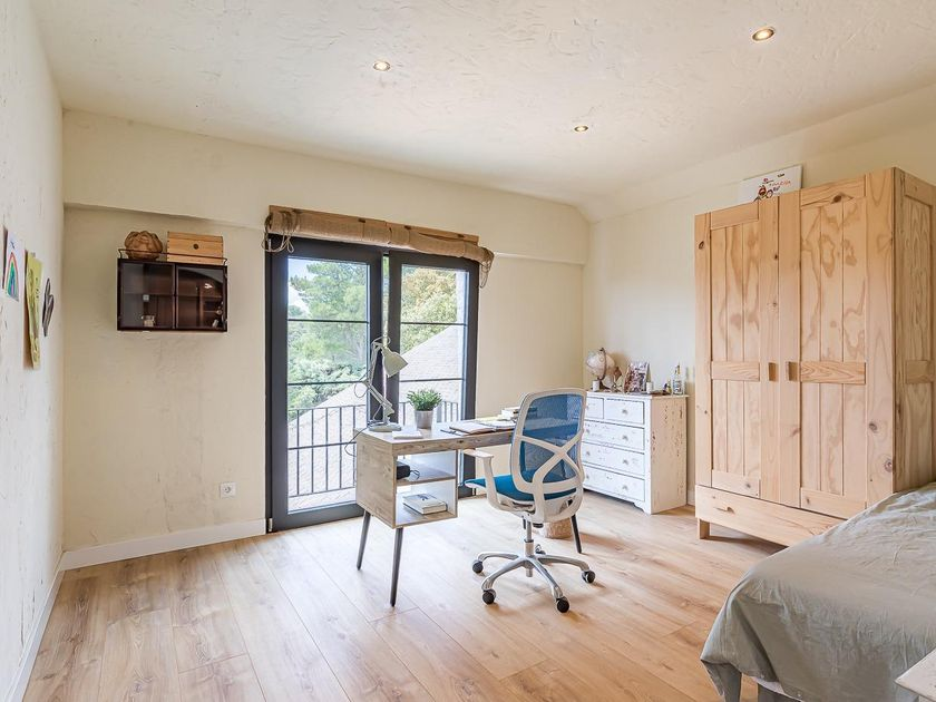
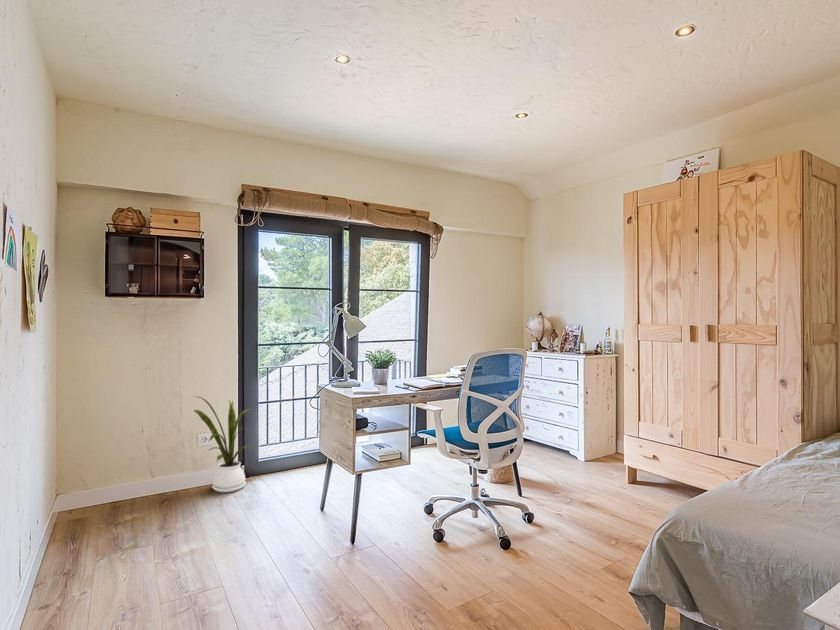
+ house plant (225, 440)
